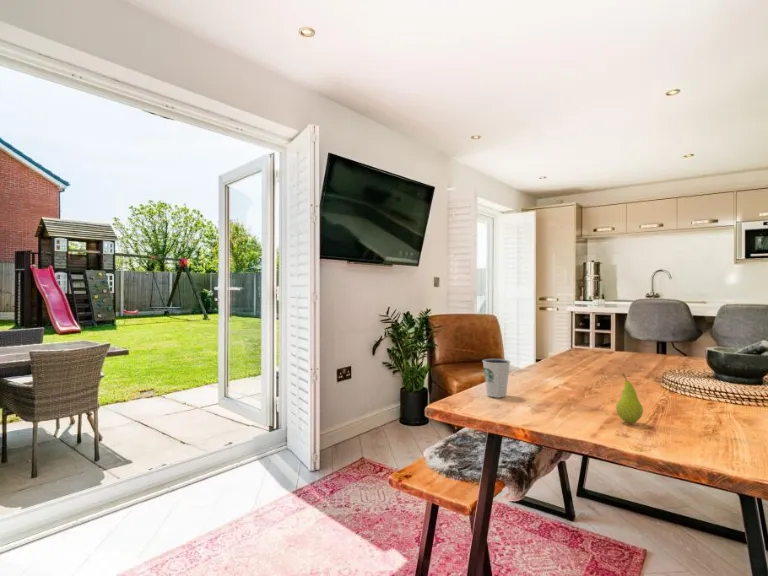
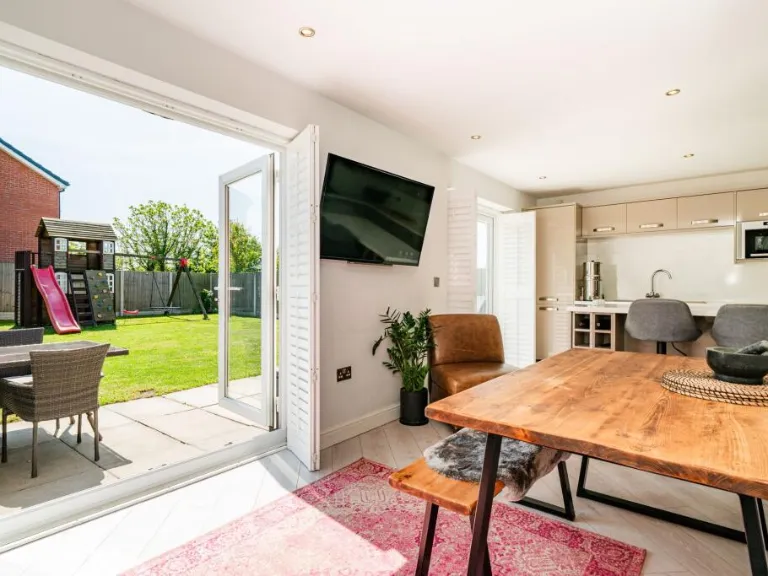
- fruit (629, 398)
- dixie cup (496, 378)
